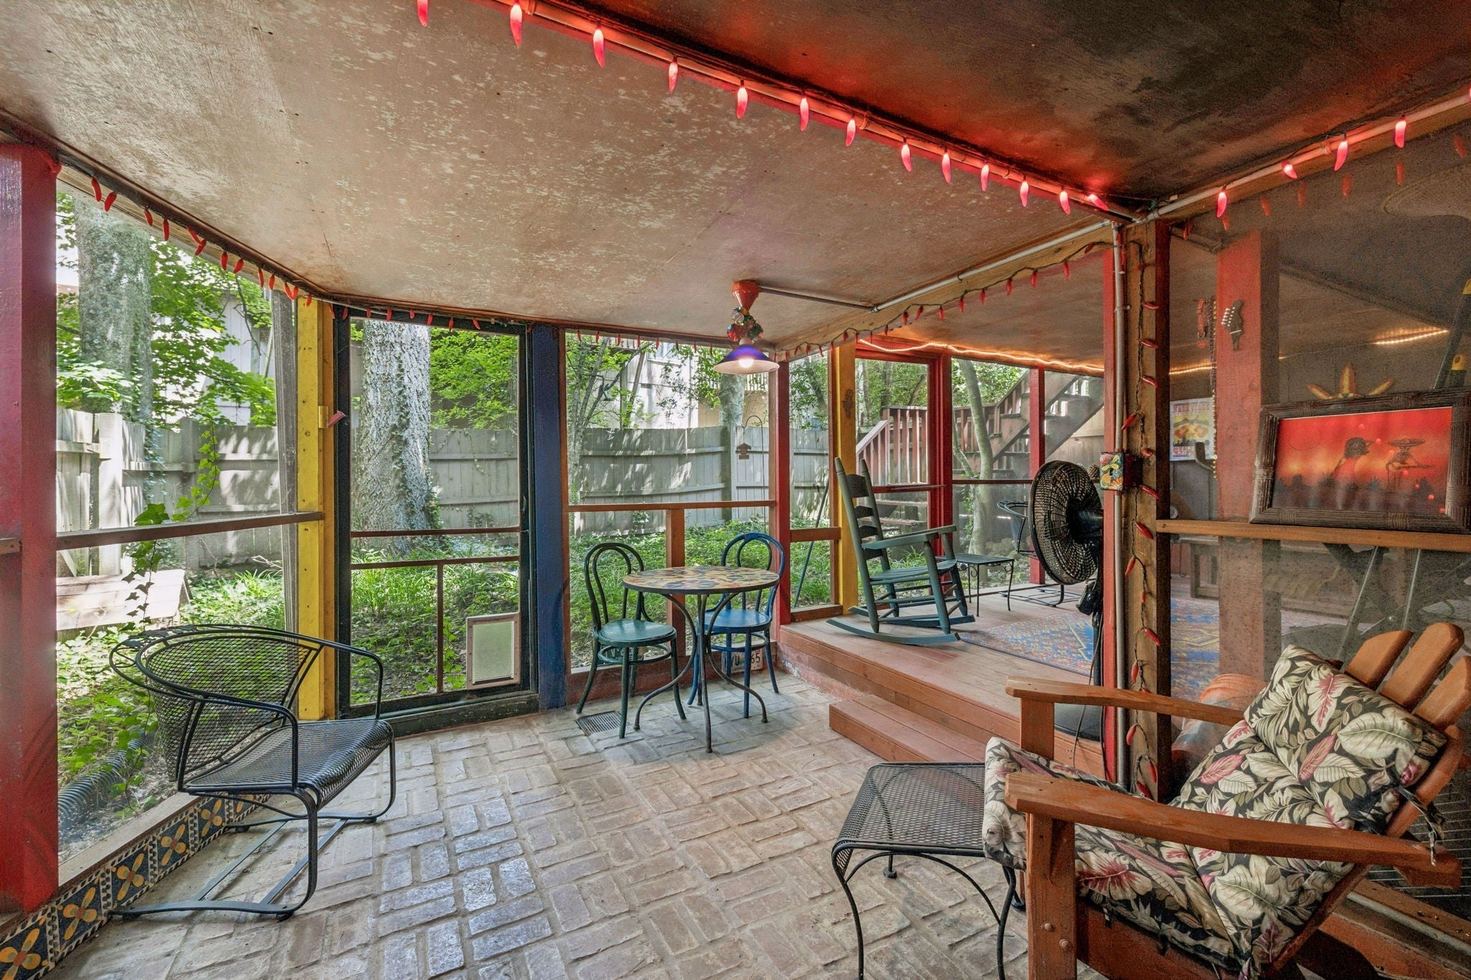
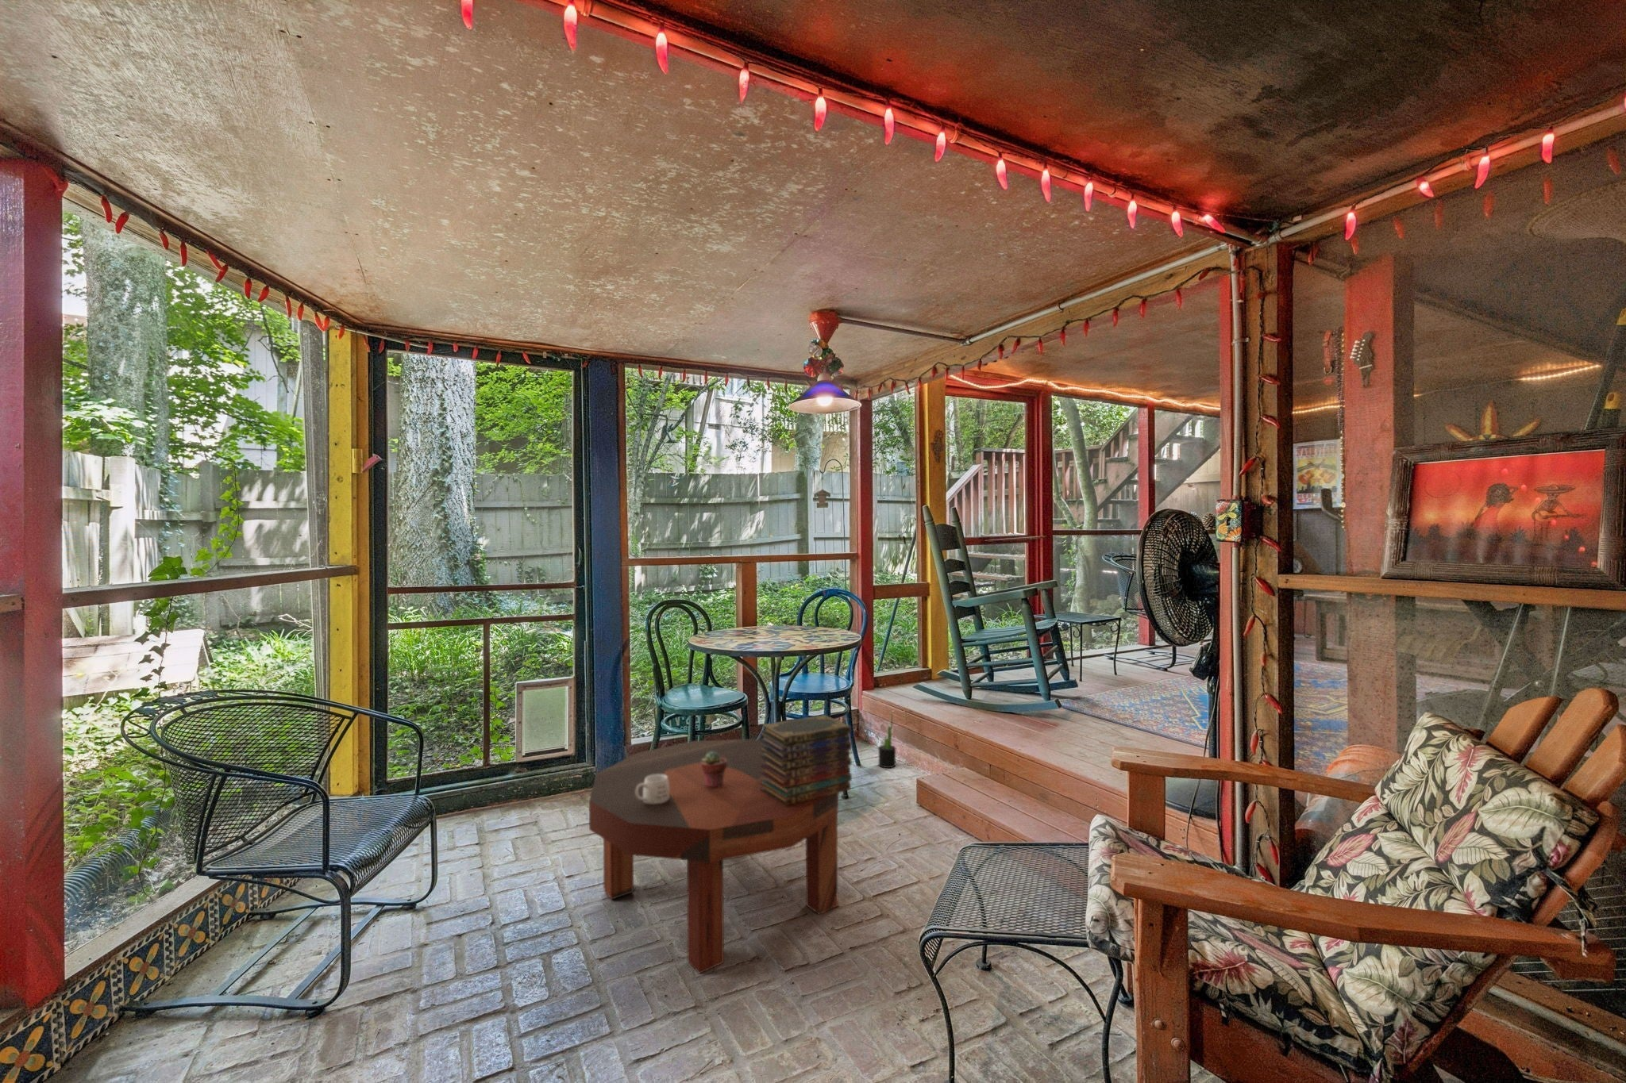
+ book stack (805, 757)
+ decorative plant (887, 739)
+ coffee table (719, 838)
+ mug (652, 789)
+ potted succulent (713, 768)
